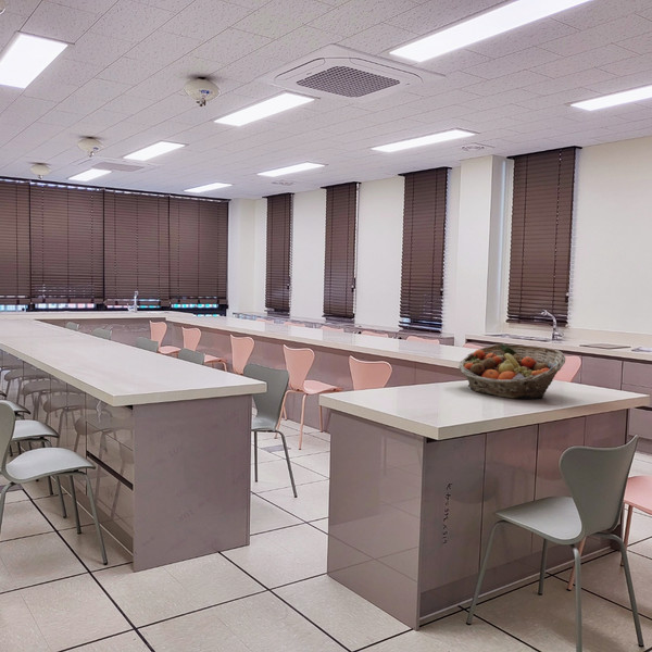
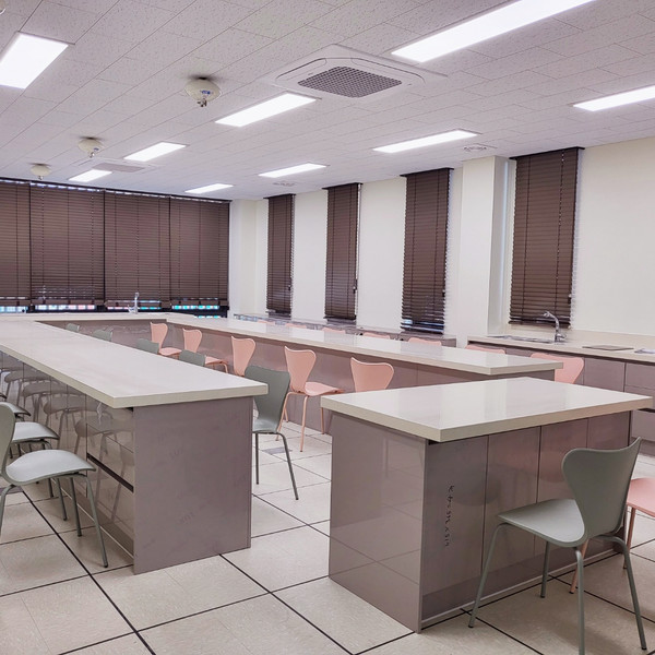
- fruit basket (510, 369)
